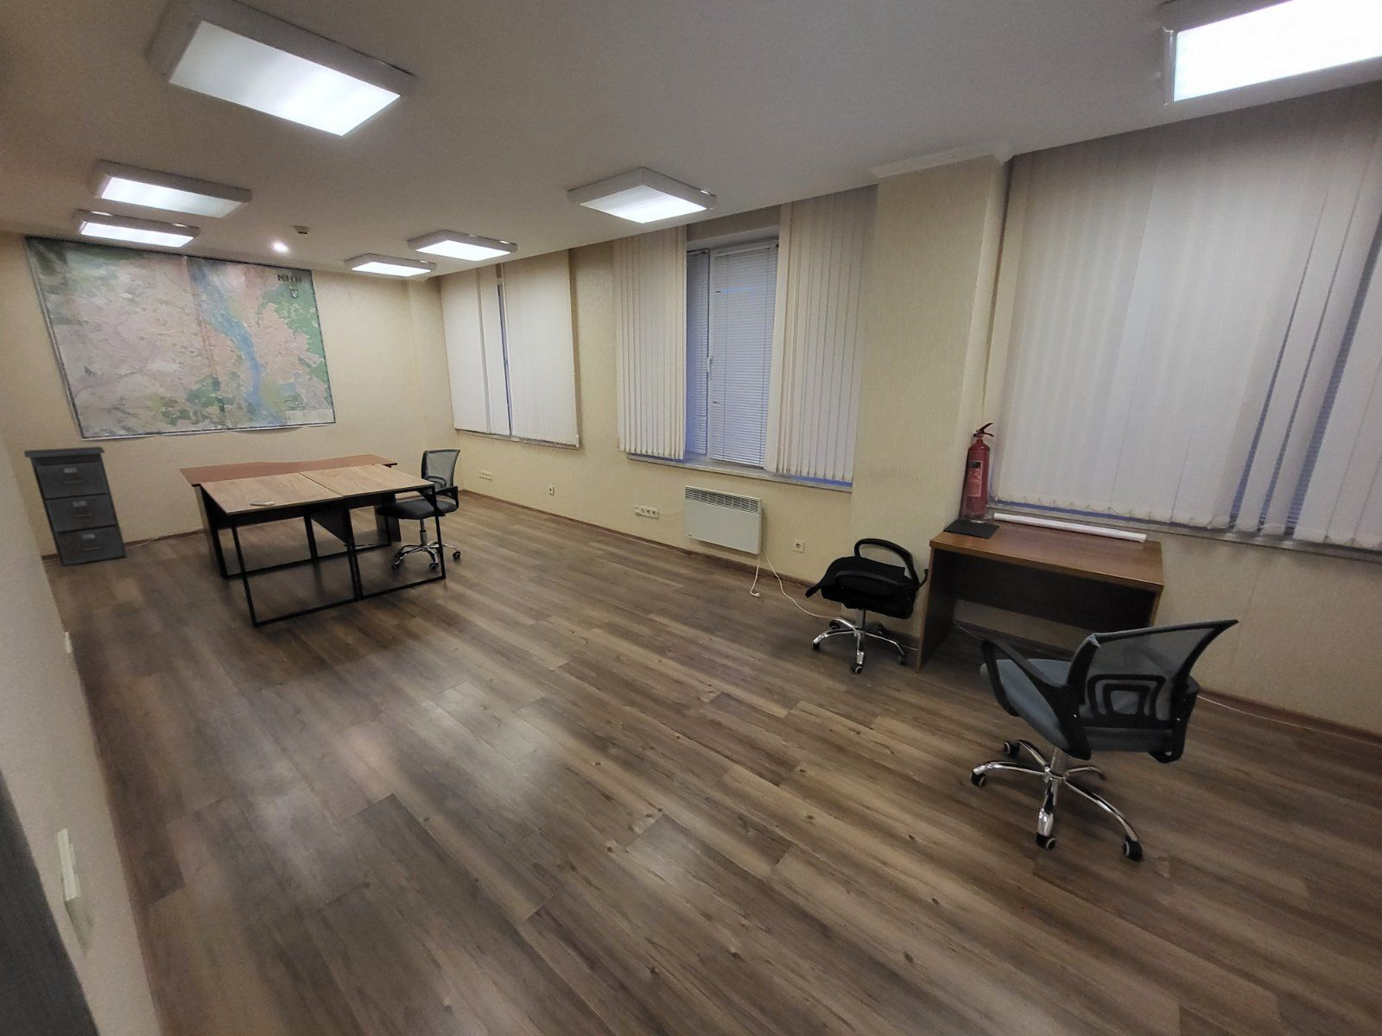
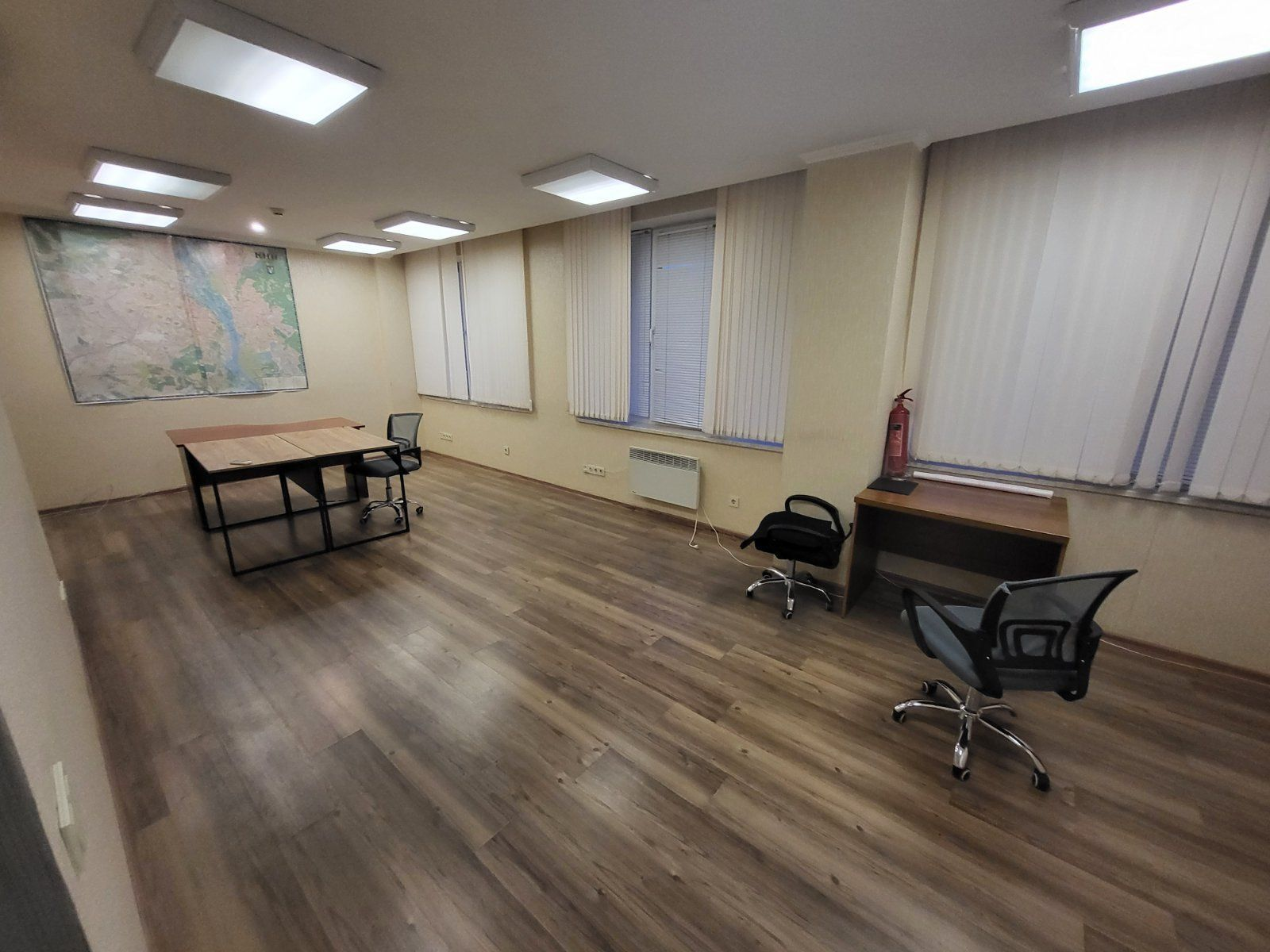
- filing cabinet (79, 506)
